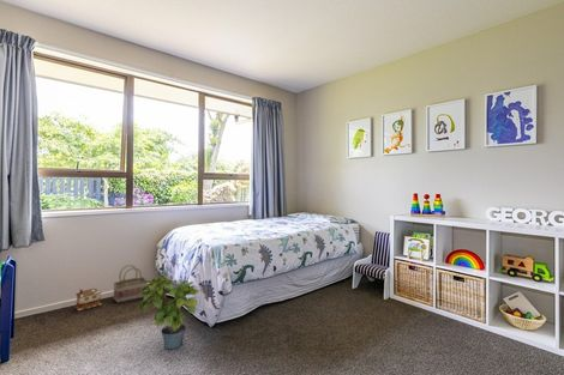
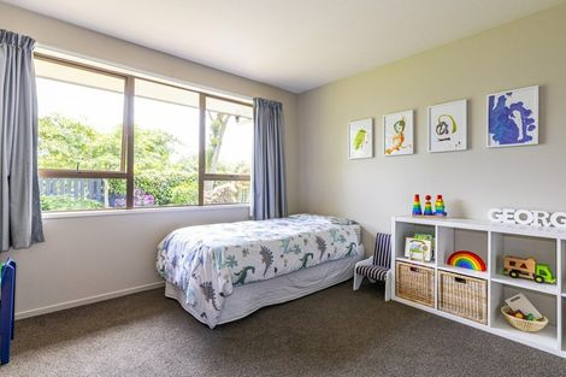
- basket (131, 282)
- potted plant (168, 308)
- toy house (89, 296)
